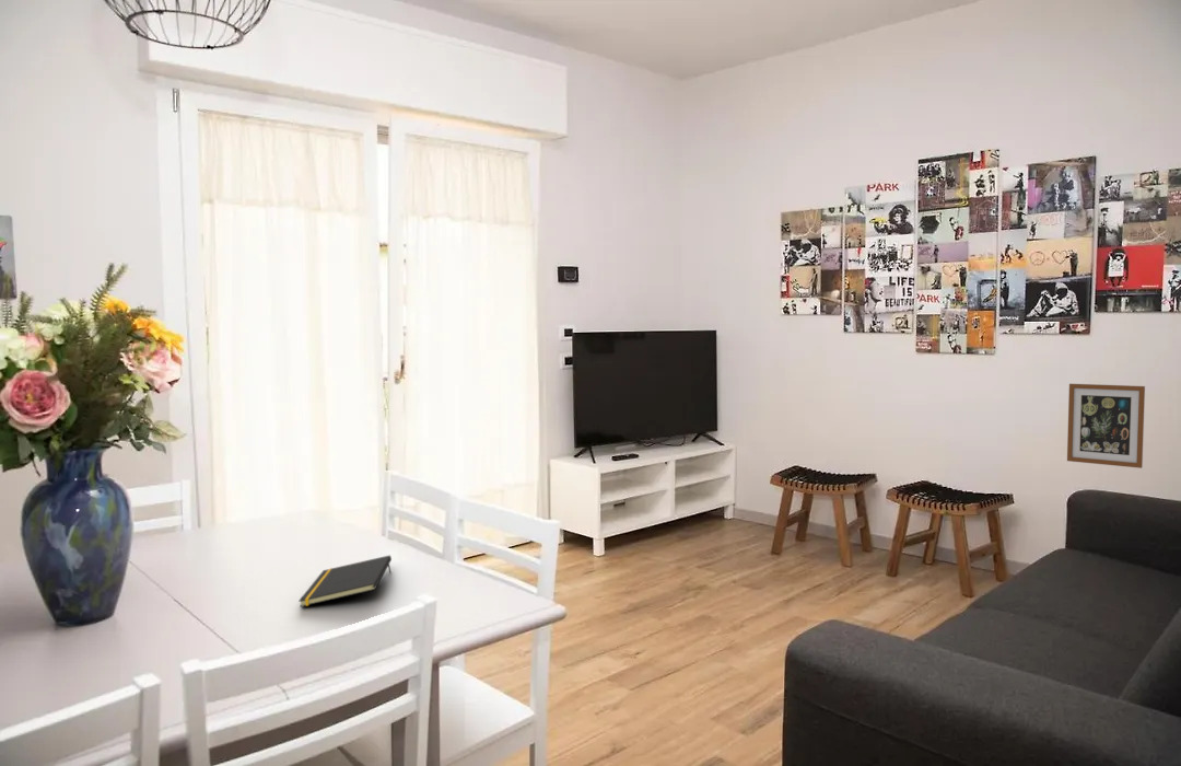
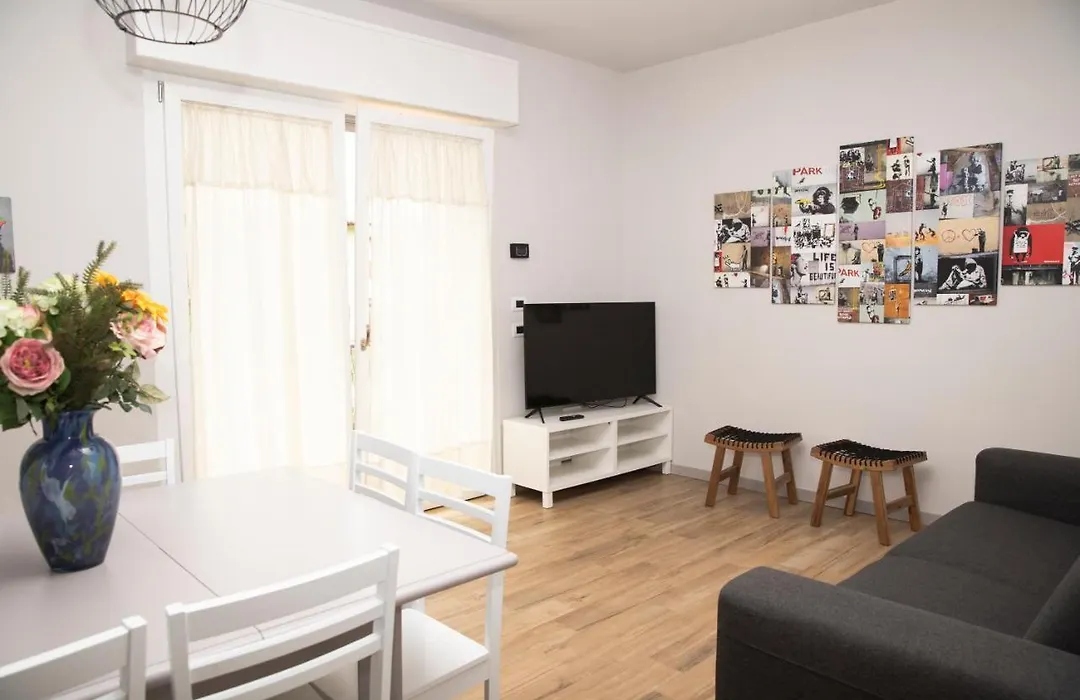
- notepad (348, 579)
- wall art (1104, 425)
